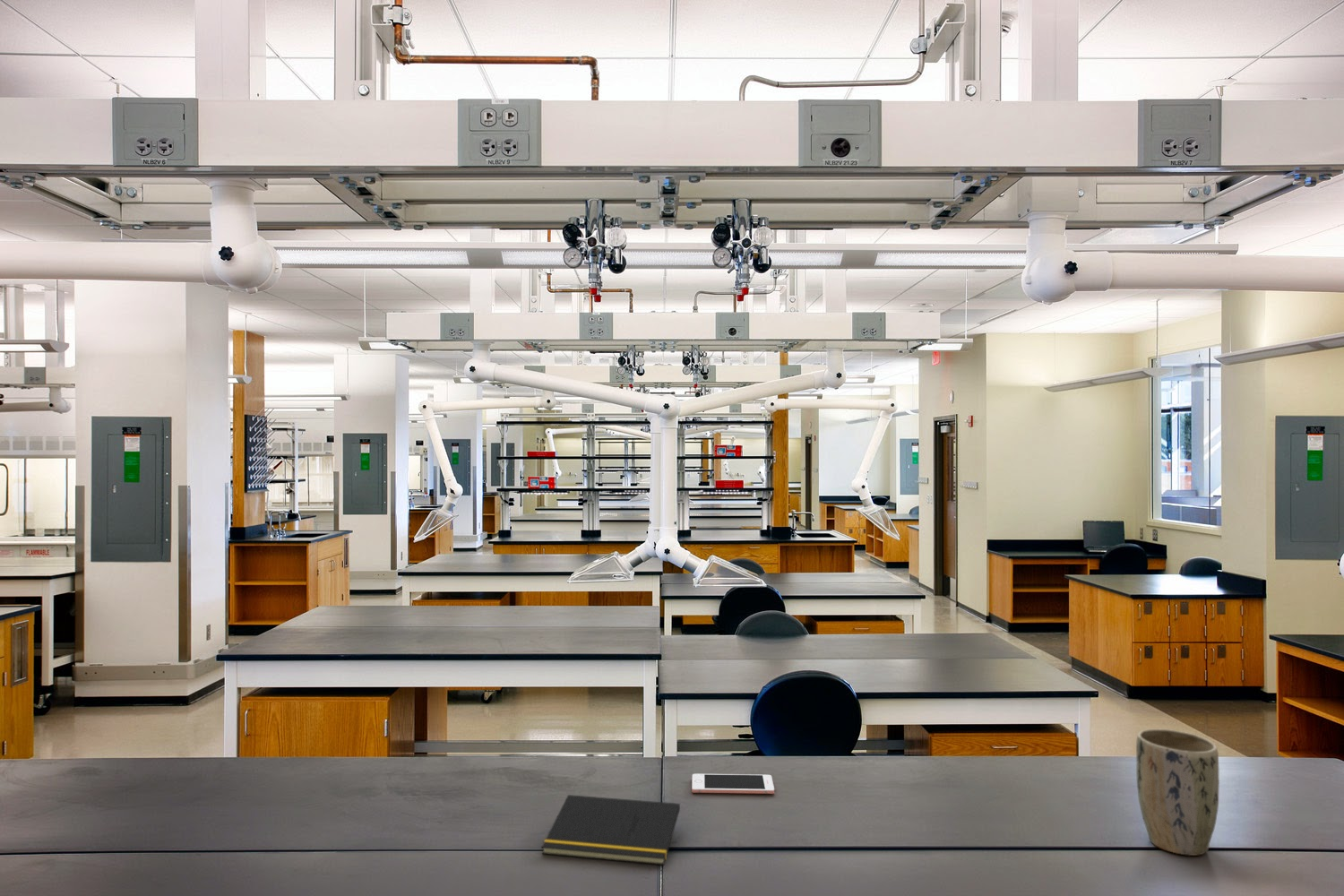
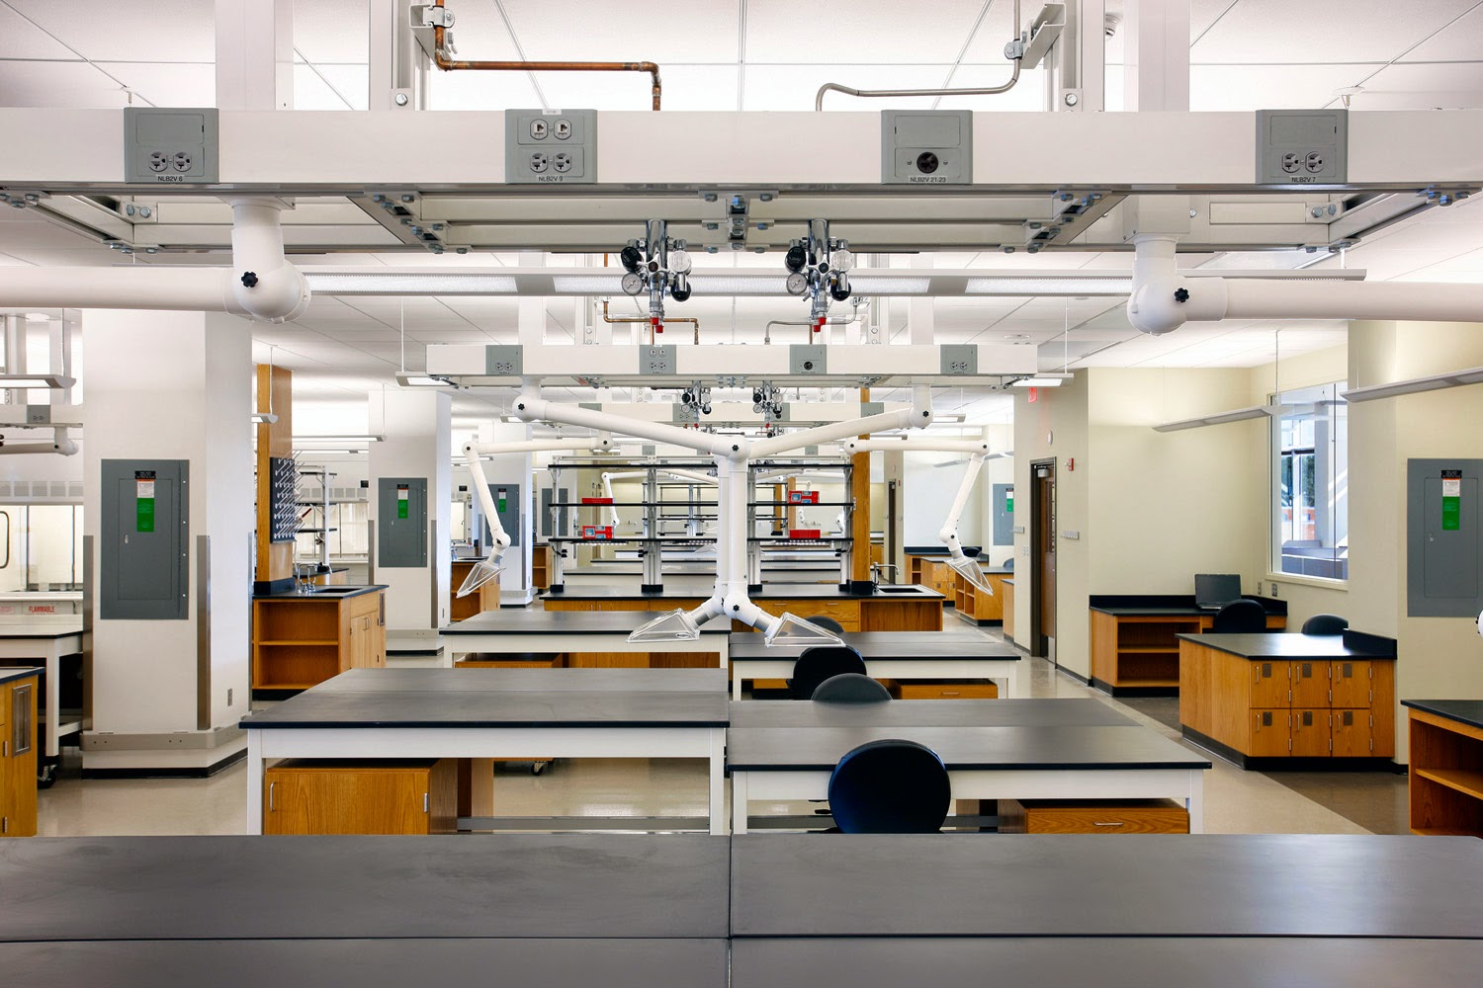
- notepad (613, 827)
- plant pot (1176, 791)
- cell phone (732, 783)
